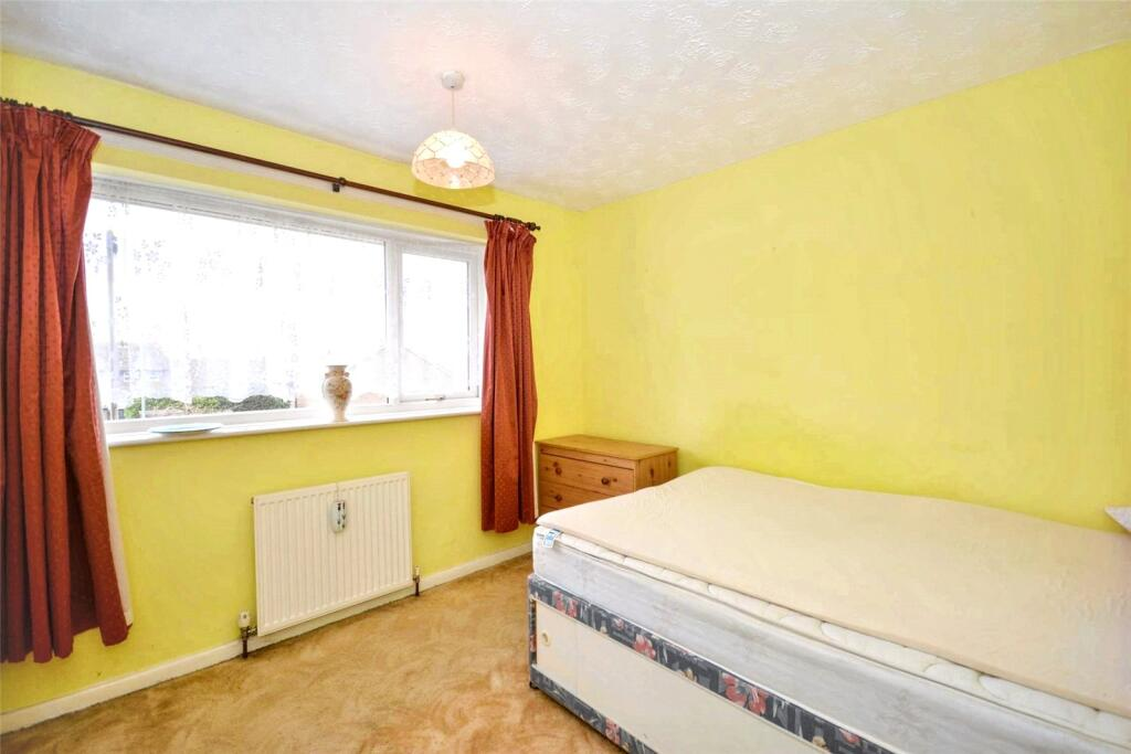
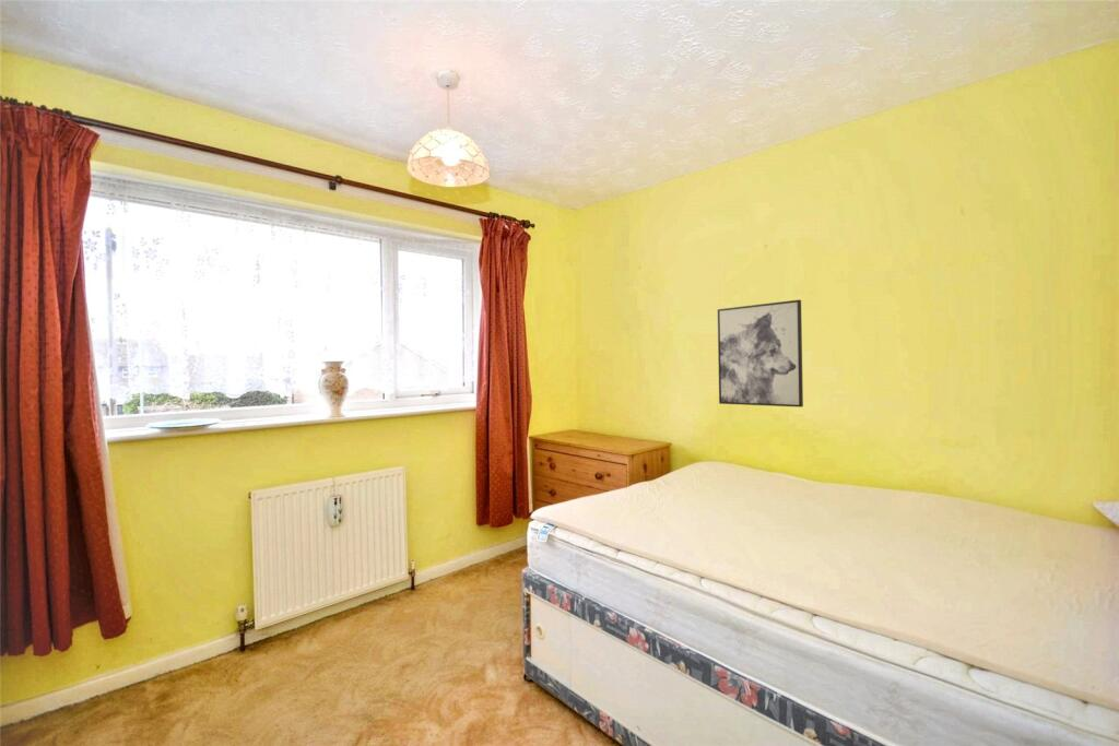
+ wall art (757, 355)
